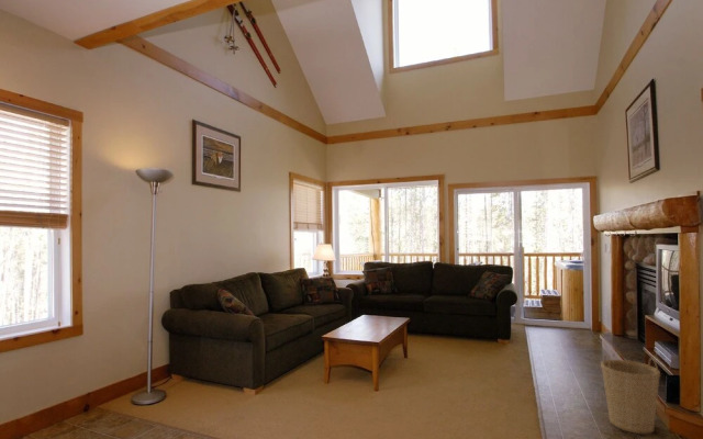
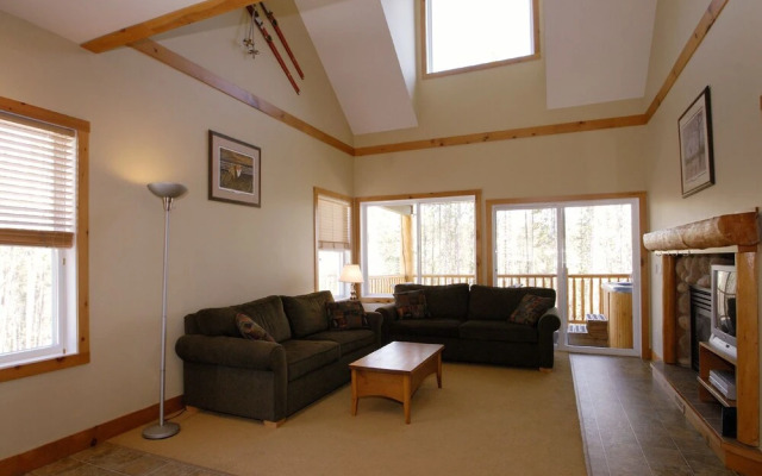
- basket (629, 390)
